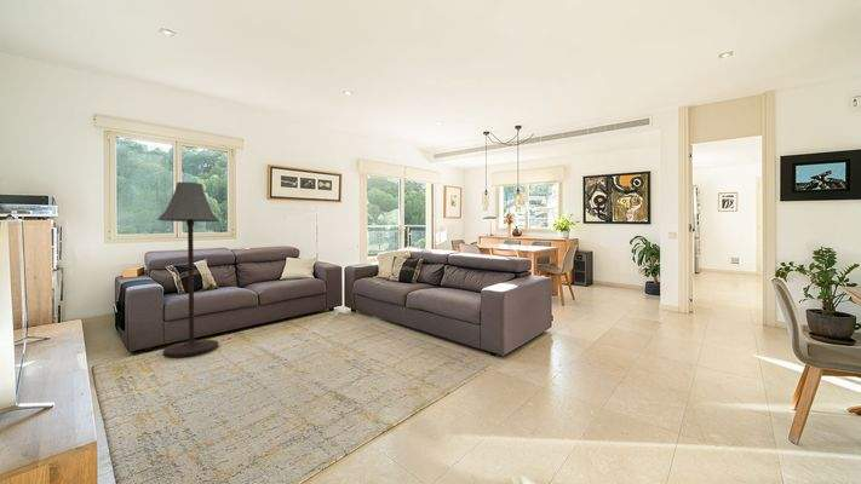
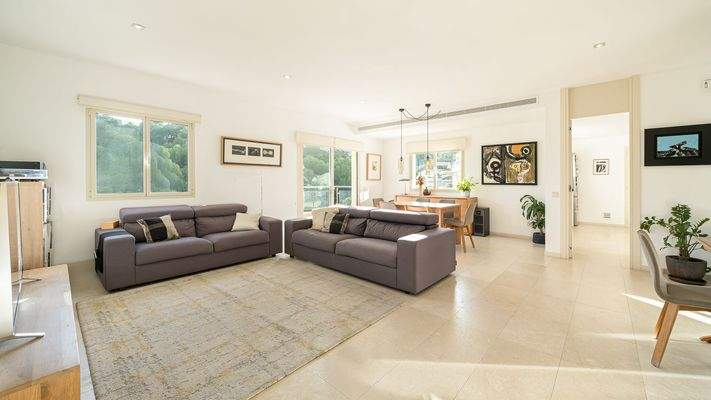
- floor lamp (190, 266)
